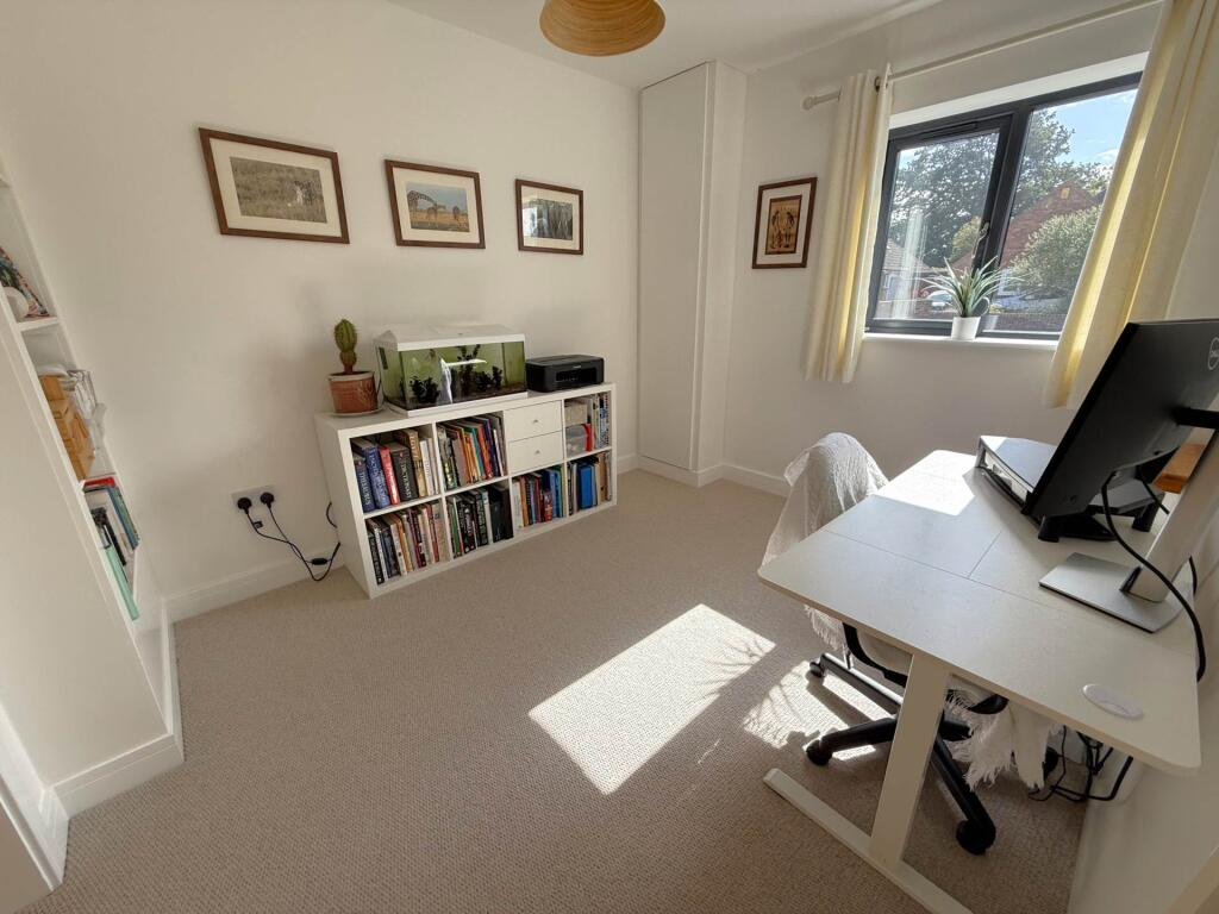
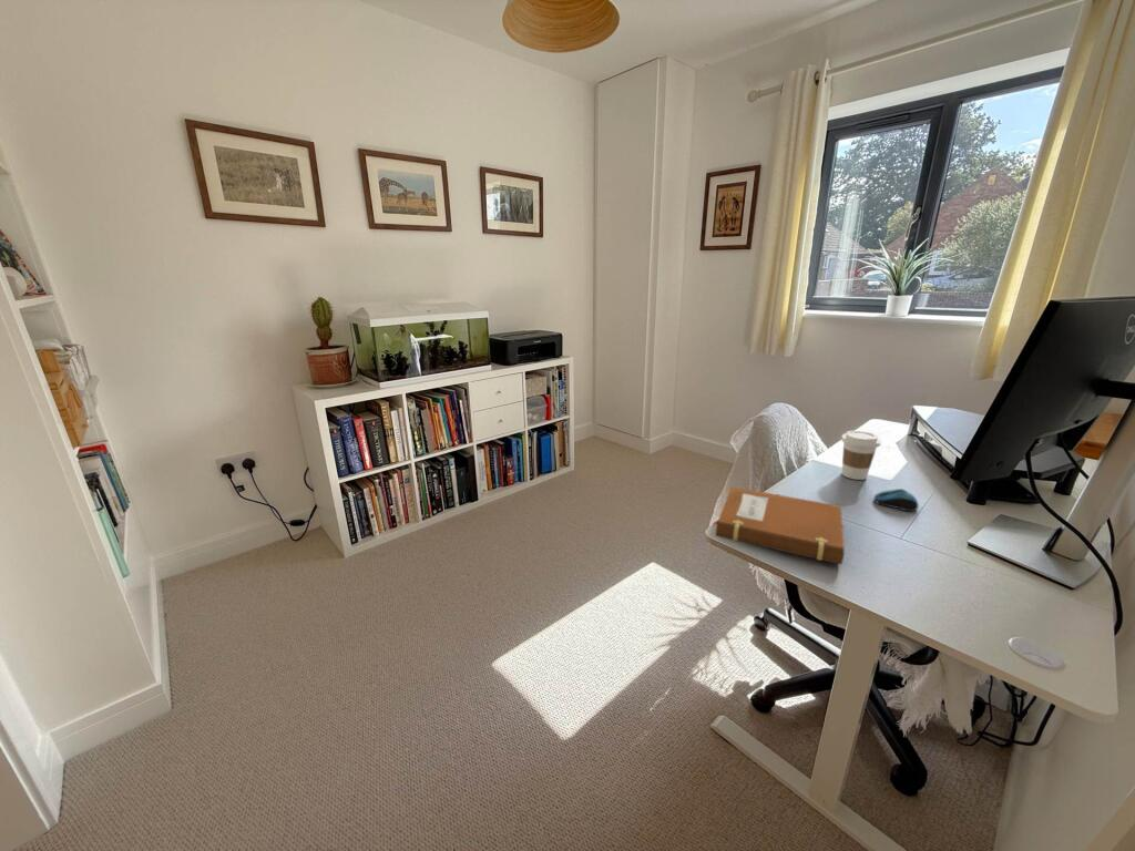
+ computer mouse (897, 496)
+ coffee cup (858, 454)
+ notebook (776, 521)
